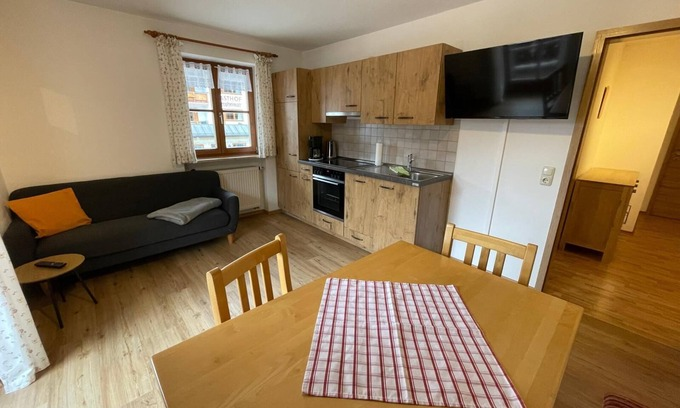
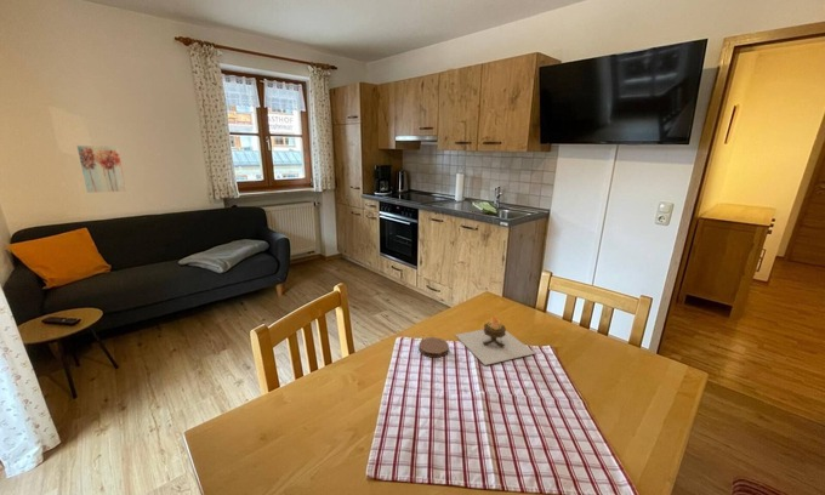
+ coaster (433, 346)
+ candle (494, 330)
+ wall art (102, 169)
